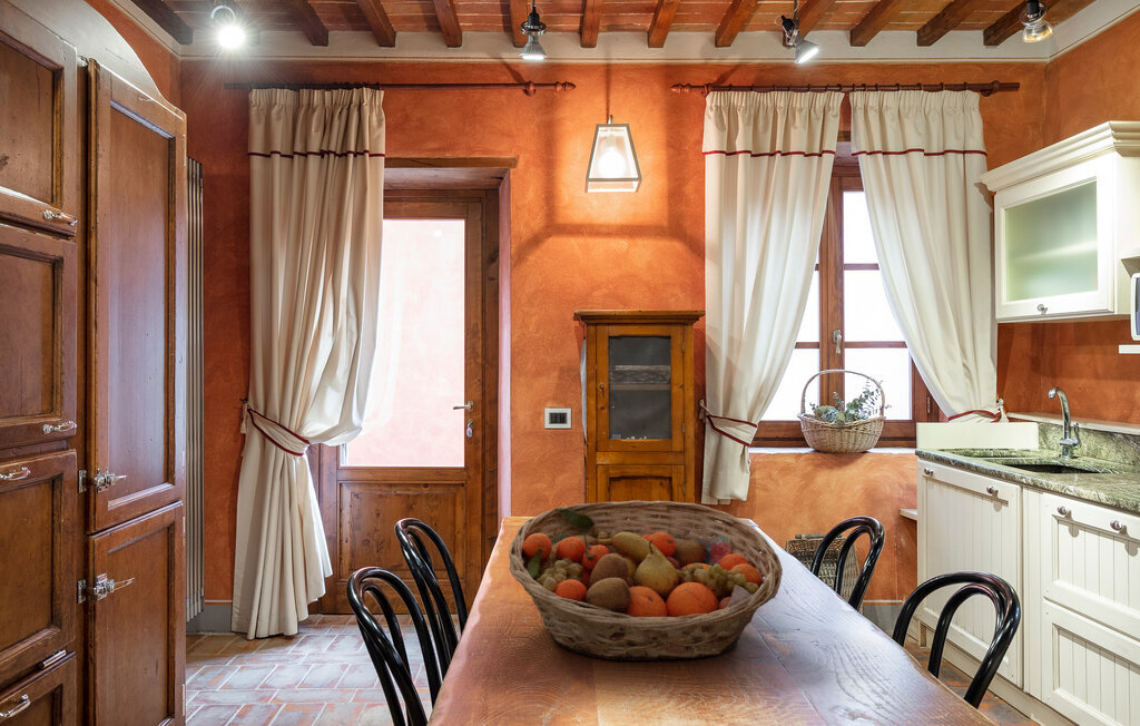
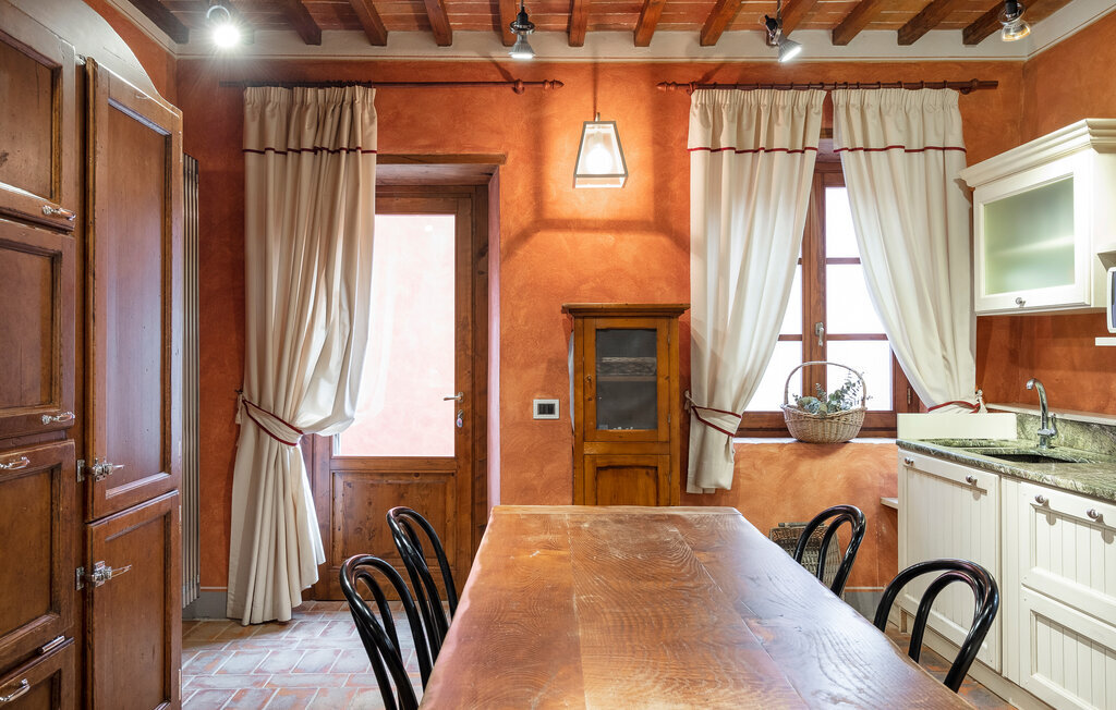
- fruit basket (642, 573)
